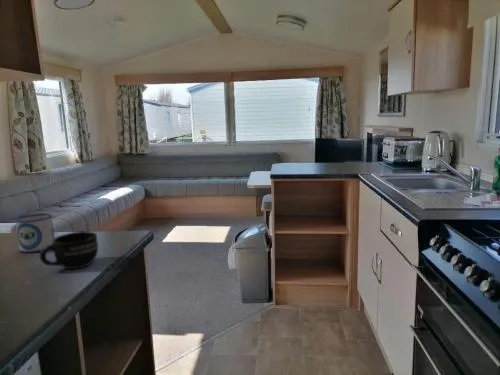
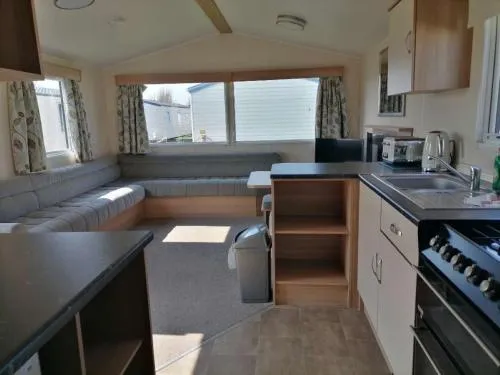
- mug (36, 230)
- mug (69, 251)
